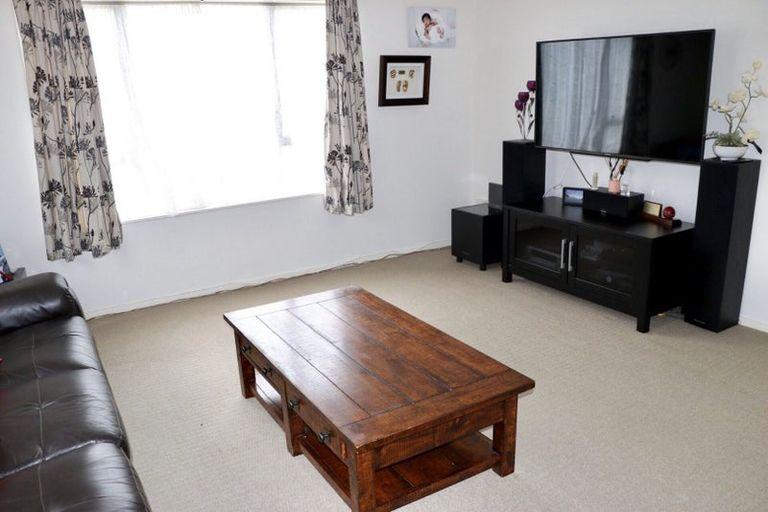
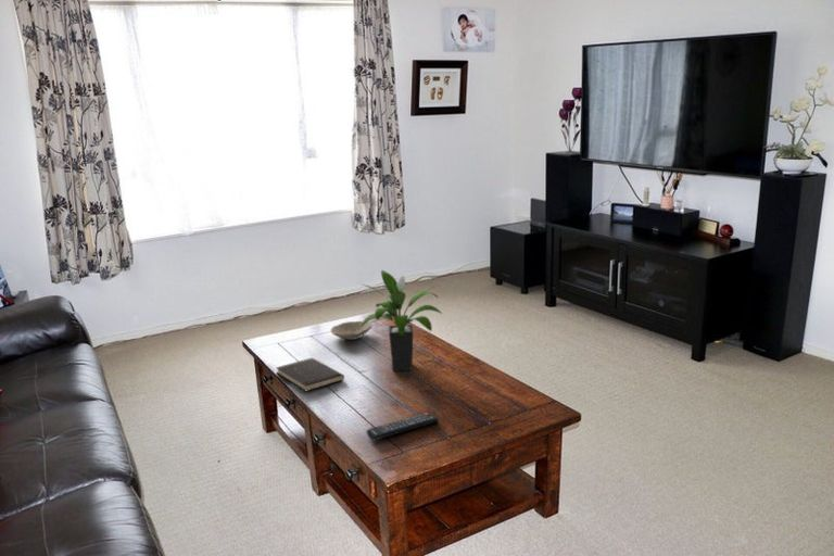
+ bowl (352, 331)
+ potted plant (402, 323)
+ remote control (403, 426)
+ hardcover book (309, 372)
